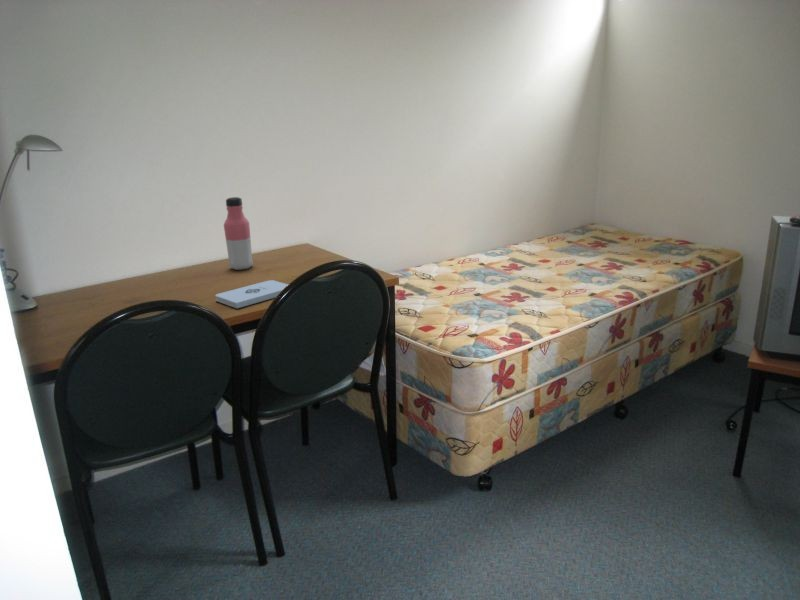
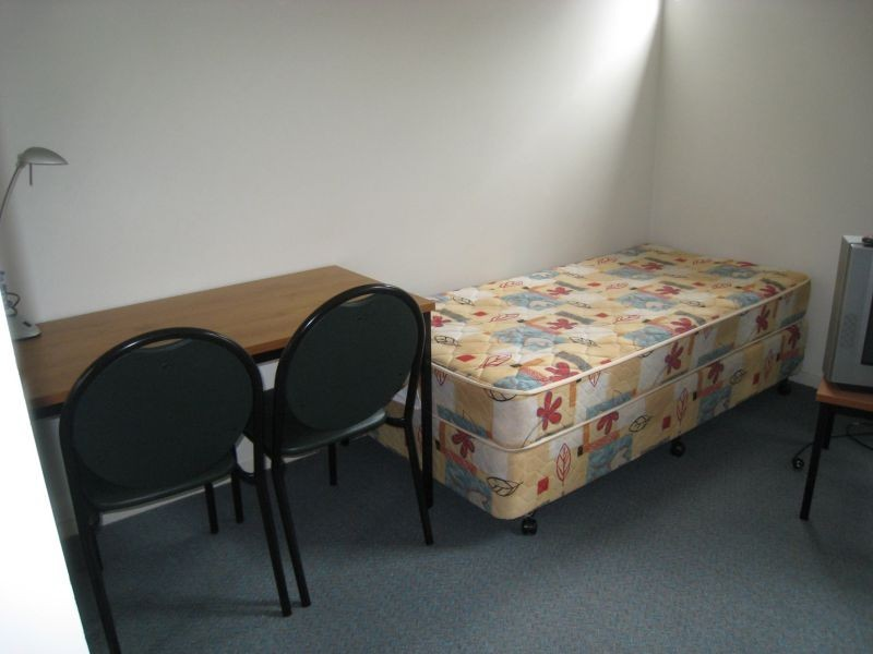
- notepad (255, 293)
- water bottle (237, 233)
